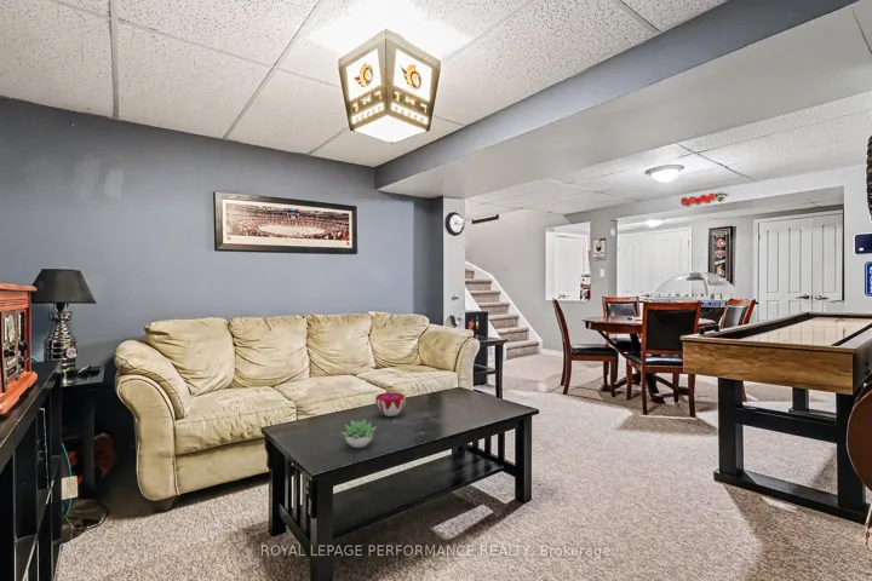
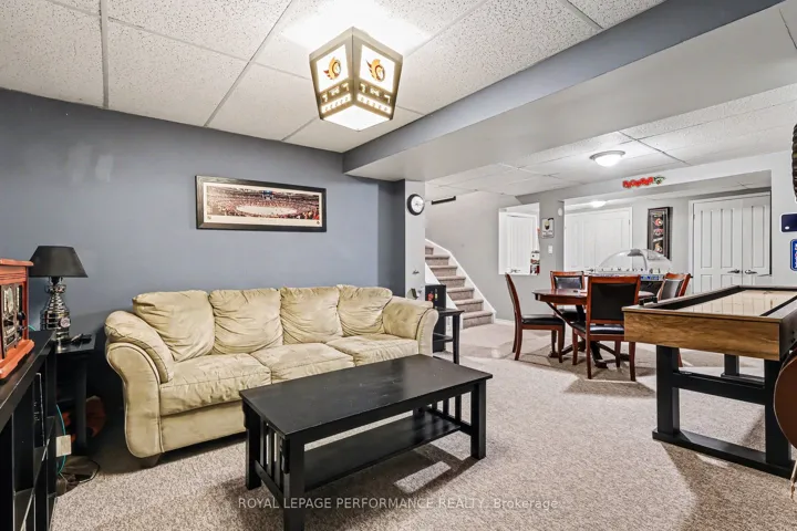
- succulent plant (358, 433)
- decorative bowl (390, 405)
